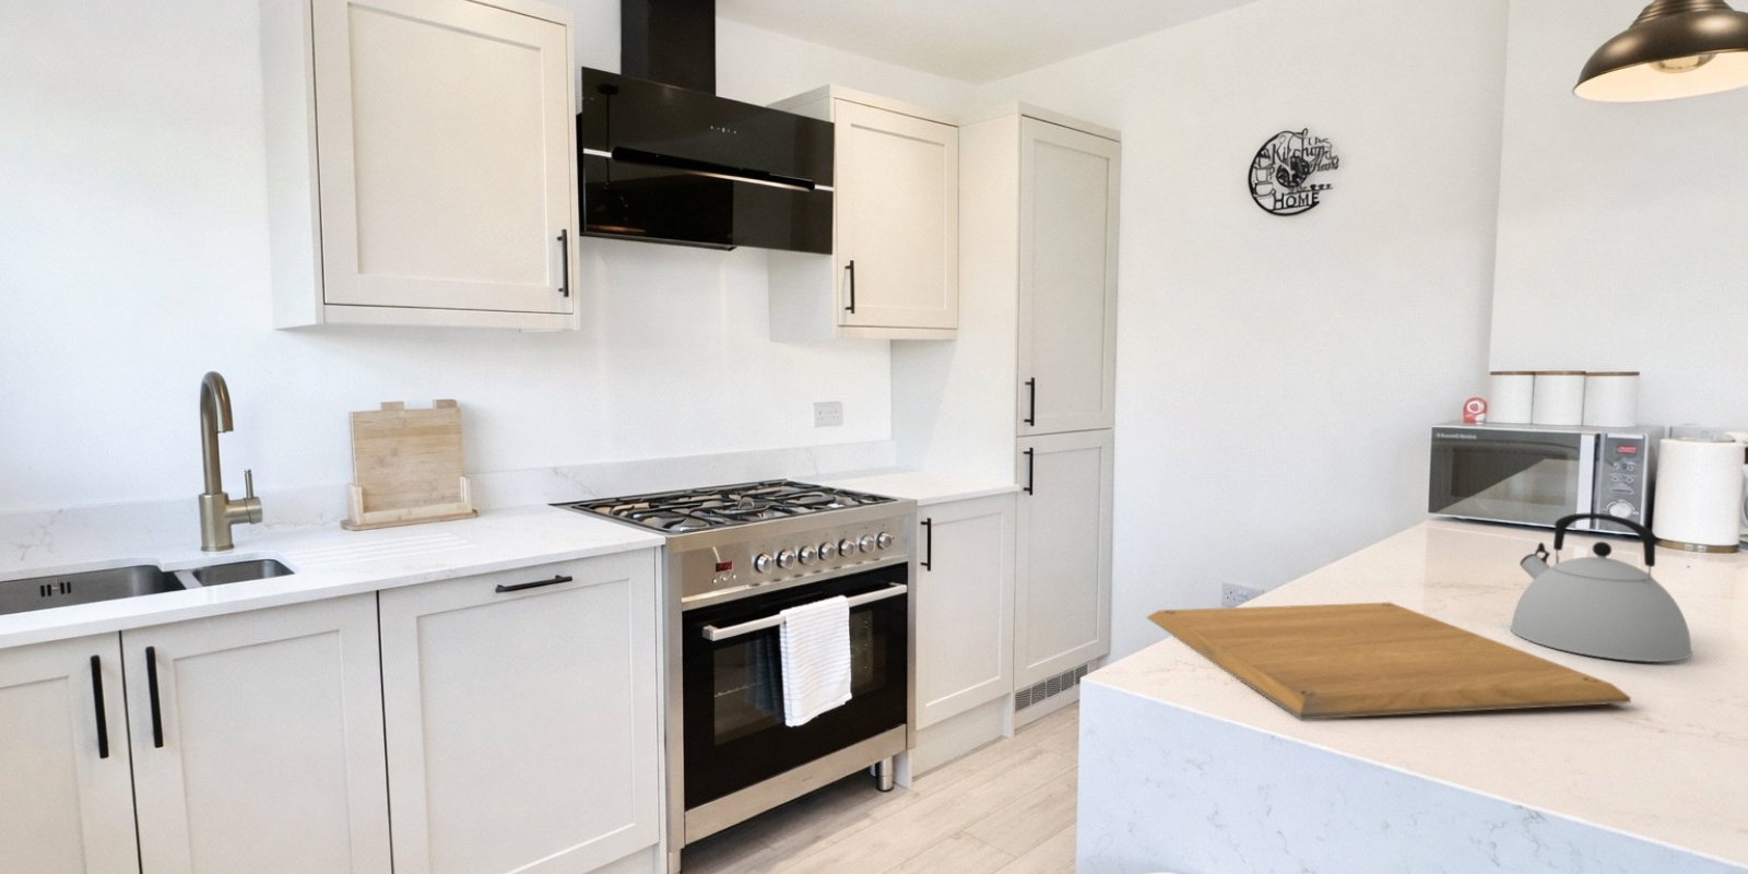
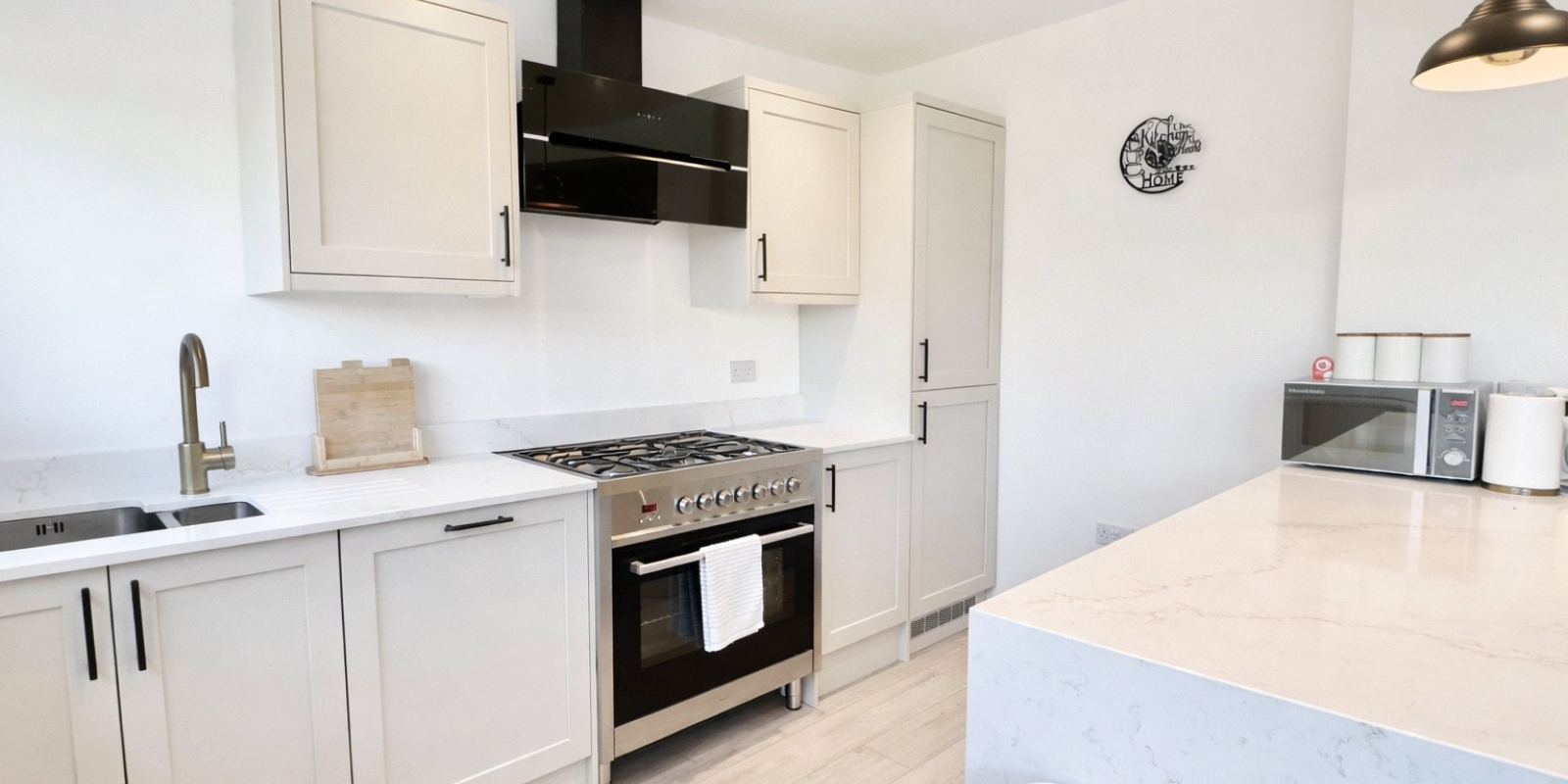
- chopping board (1353, 648)
- kettle (1596, 575)
